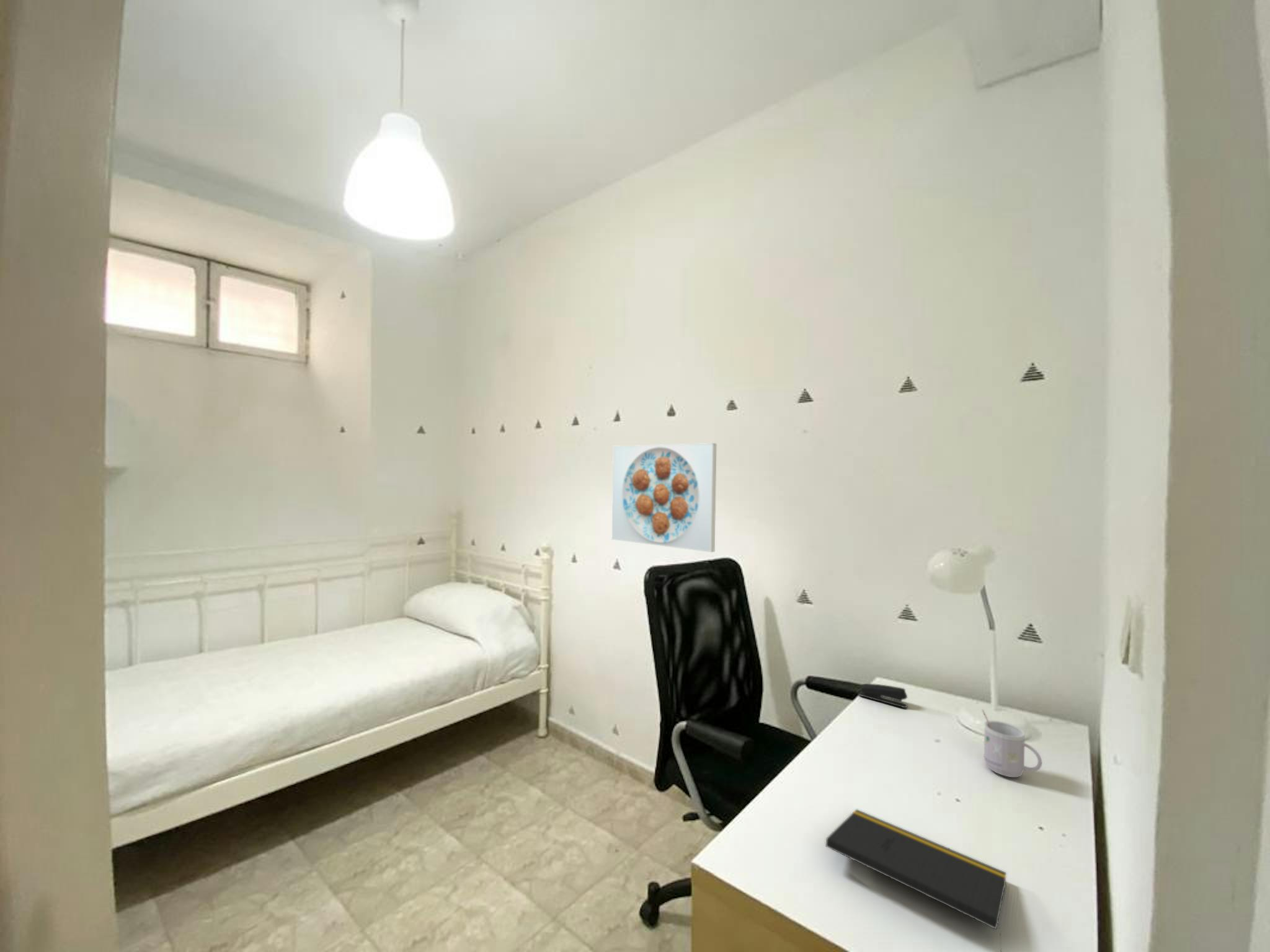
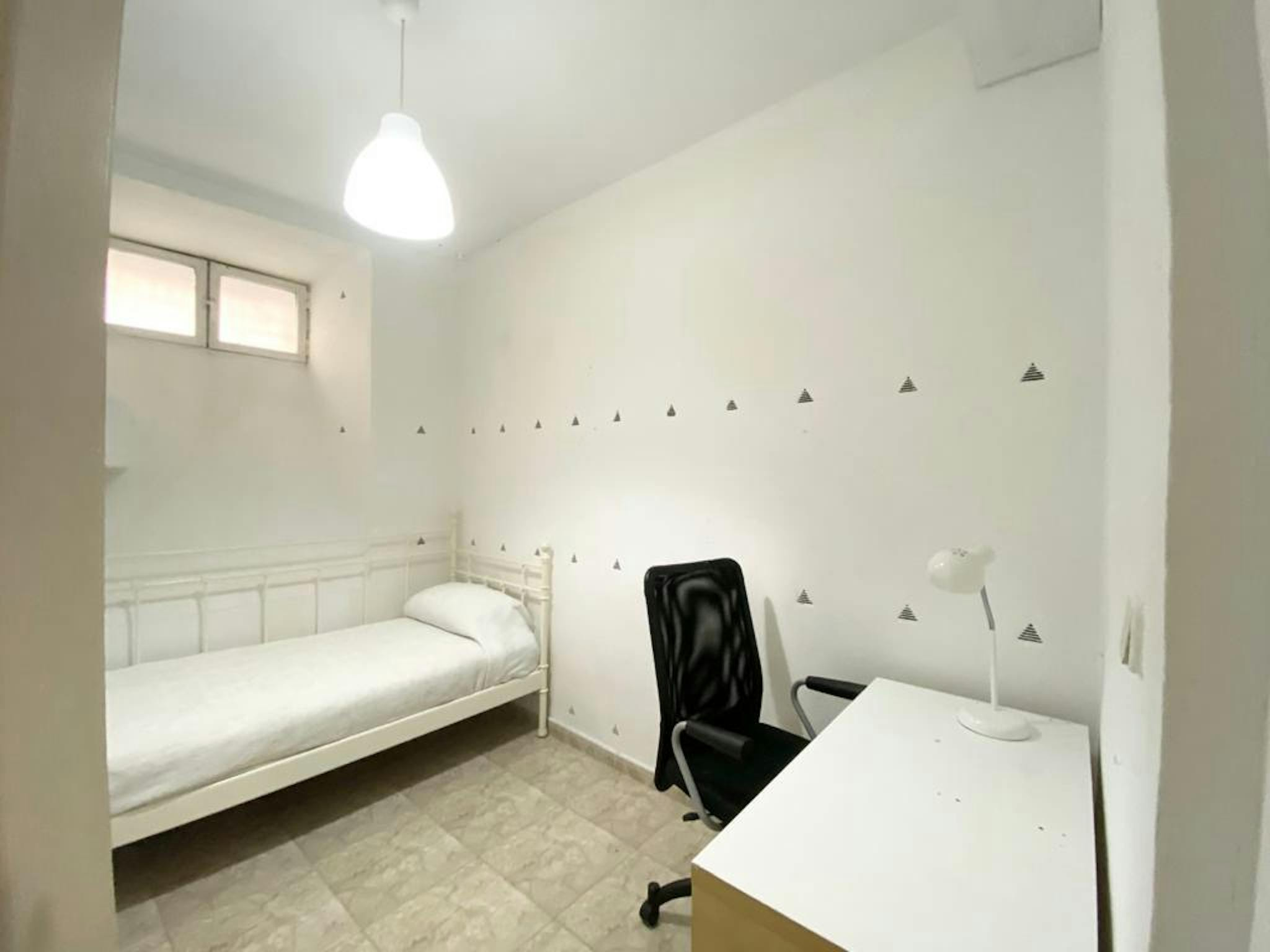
- mug (1010, 746)
- notepad (914, 859)
- stapler (882, 692)
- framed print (660, 495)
